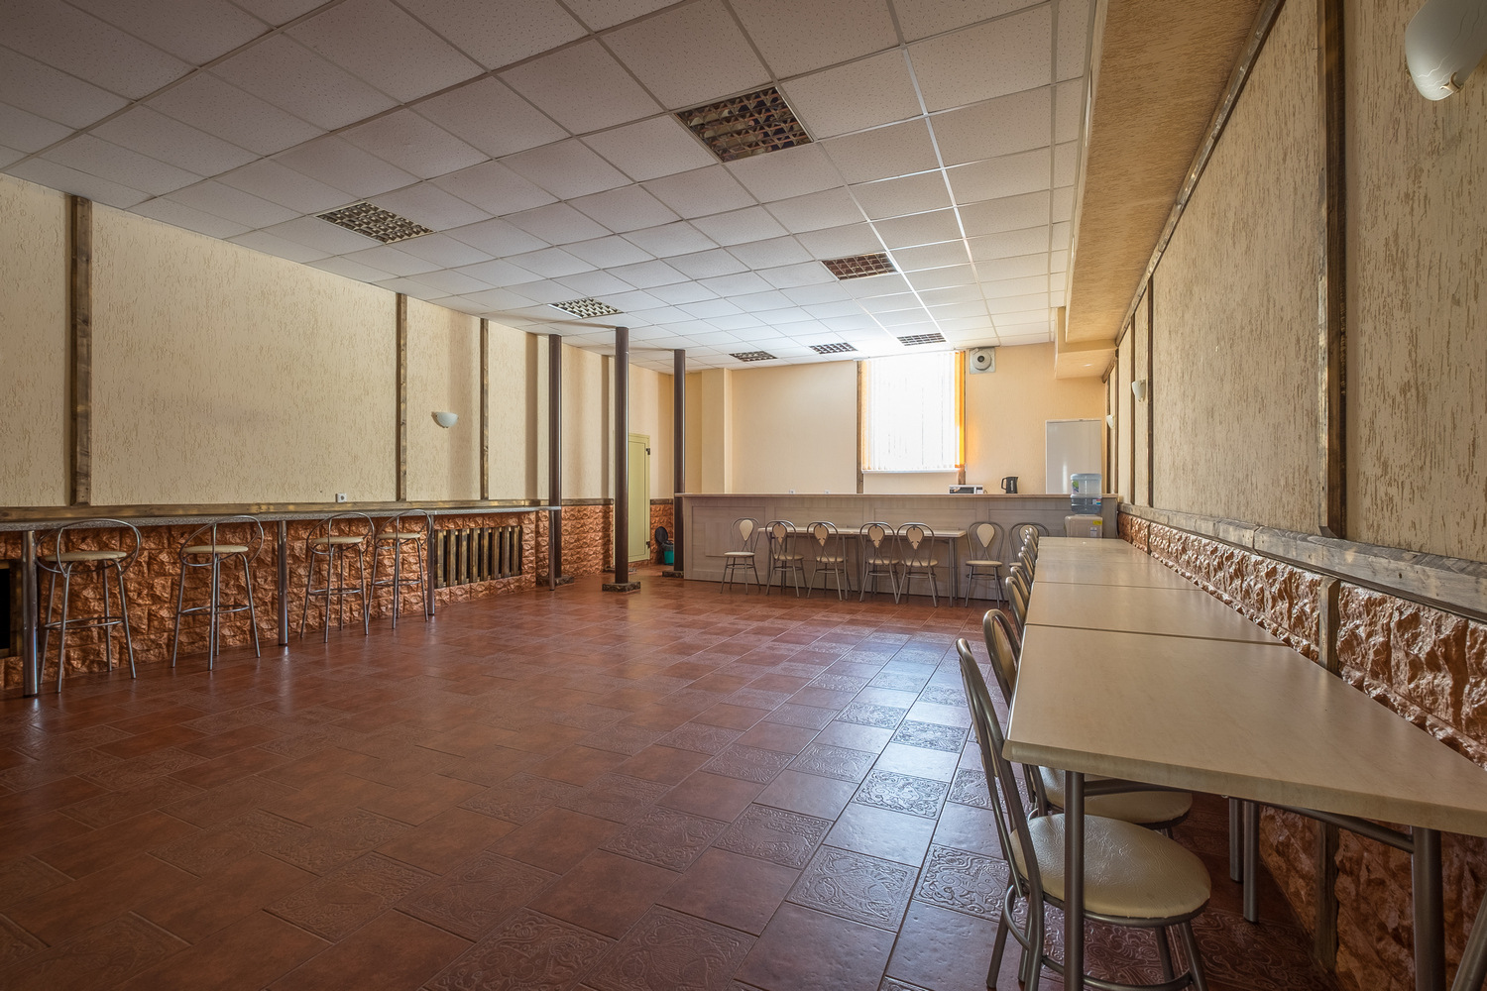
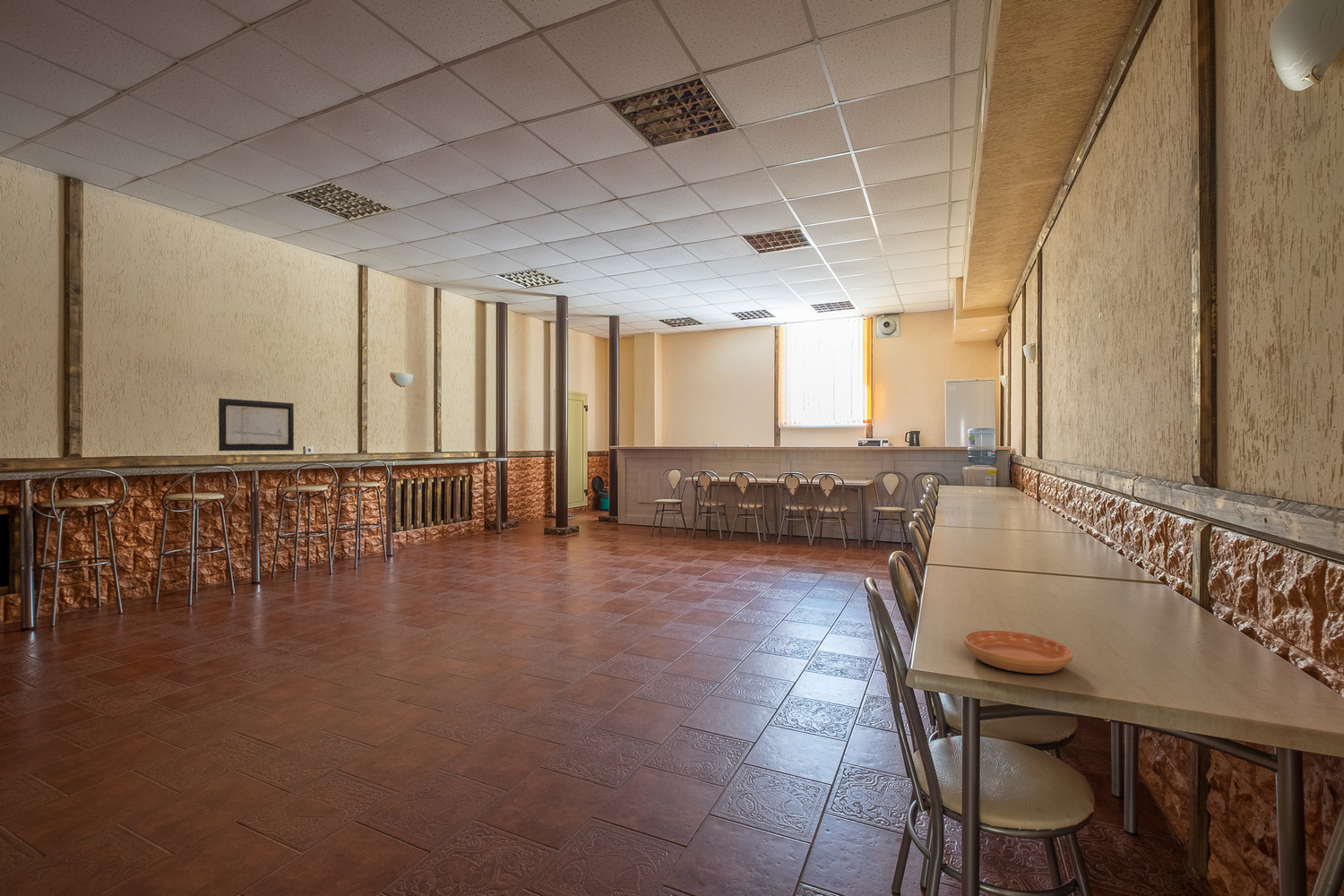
+ saucer (1016, 651)
+ wall art (258, 426)
